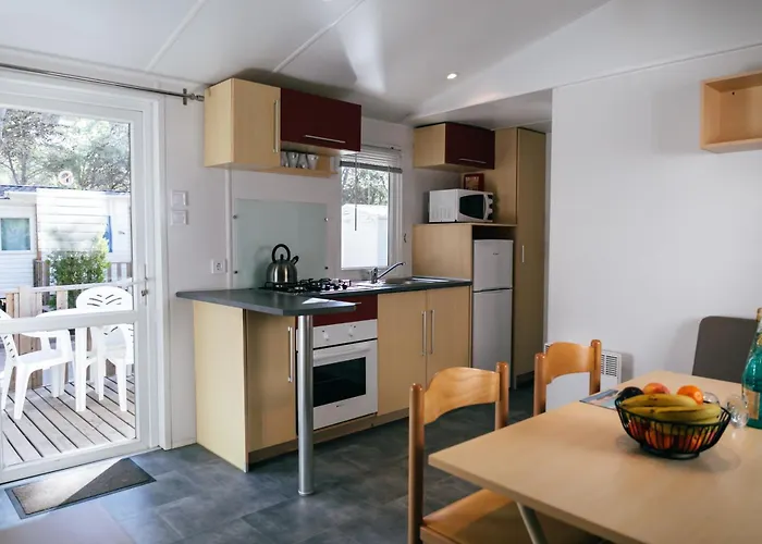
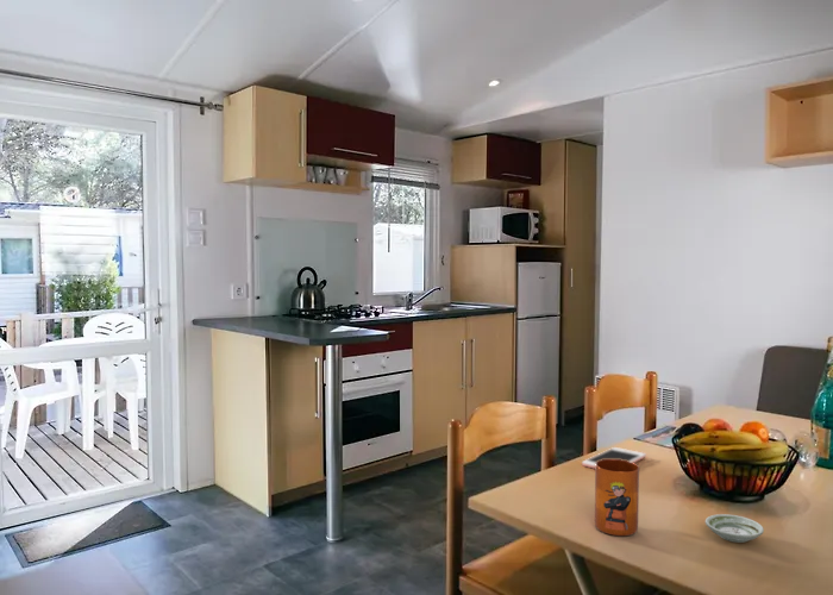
+ cell phone (614, 458)
+ saucer (733, 530)
+ mug (616, 493)
